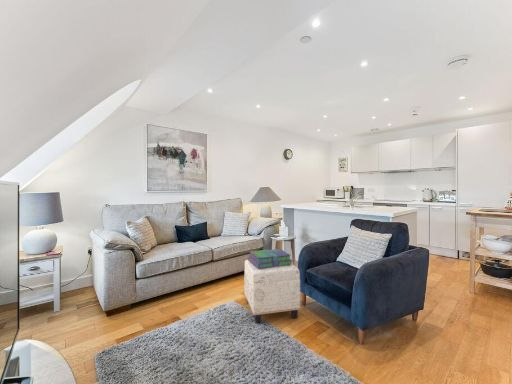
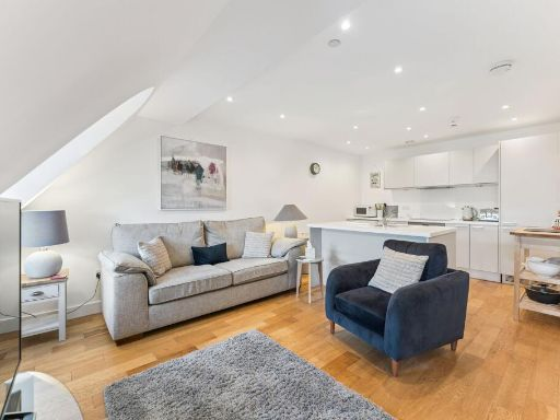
- stack of books (269, 257)
- ottoman (270, 285)
